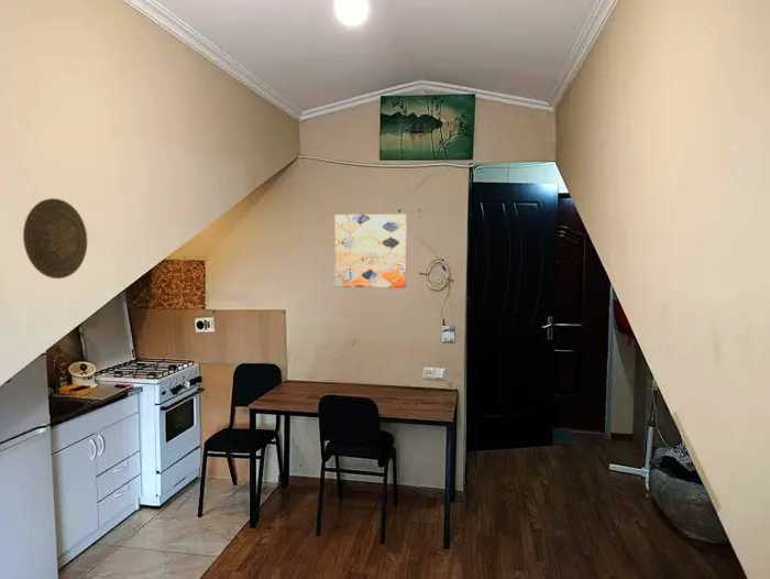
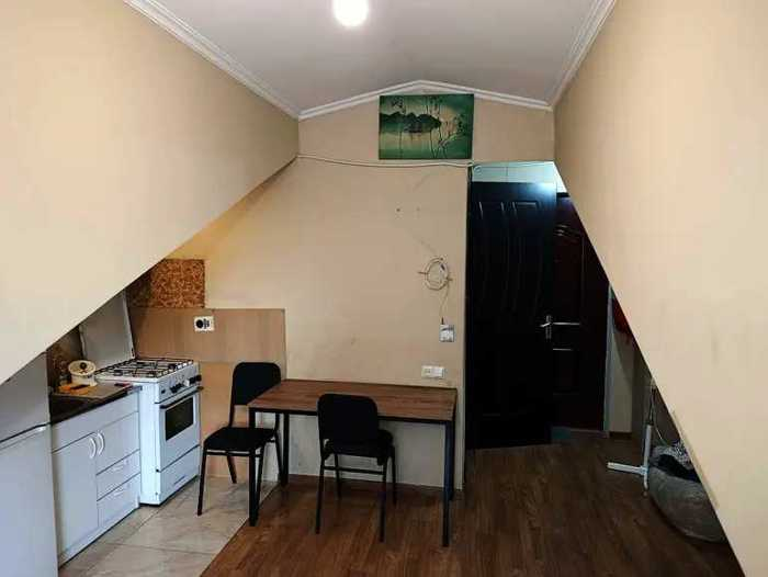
- decorative plate (61, 239)
- wall art (370, 251)
